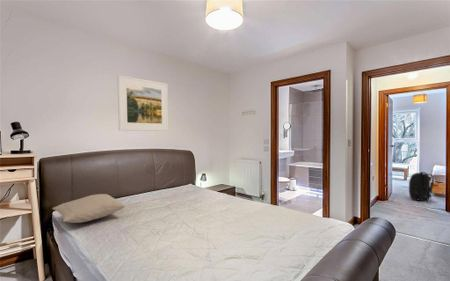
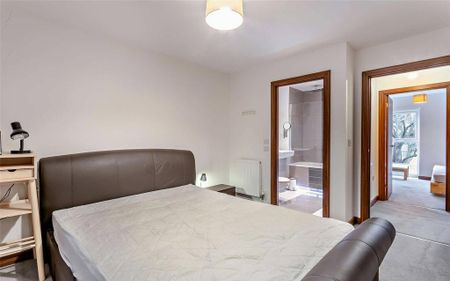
- pillow (89, 207)
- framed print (145, 105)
- backpack (422, 186)
